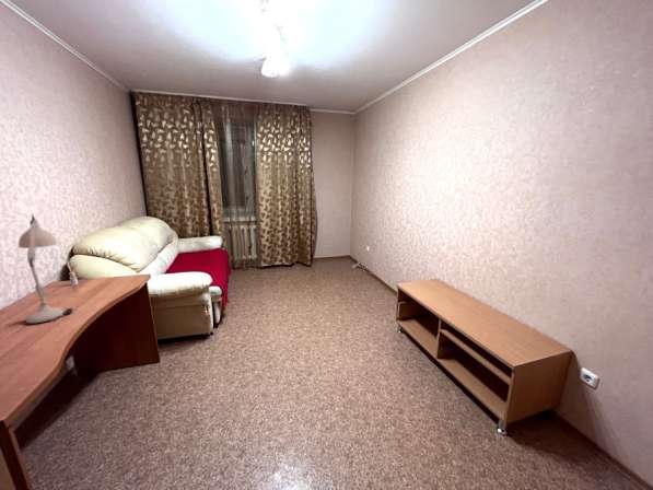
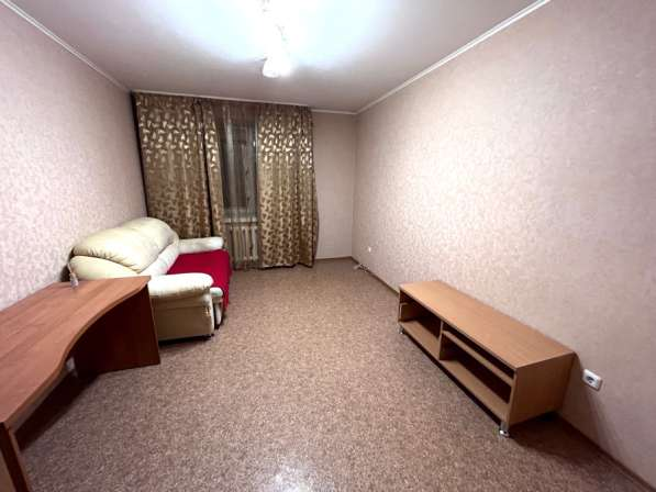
- desk lamp (34, 264)
